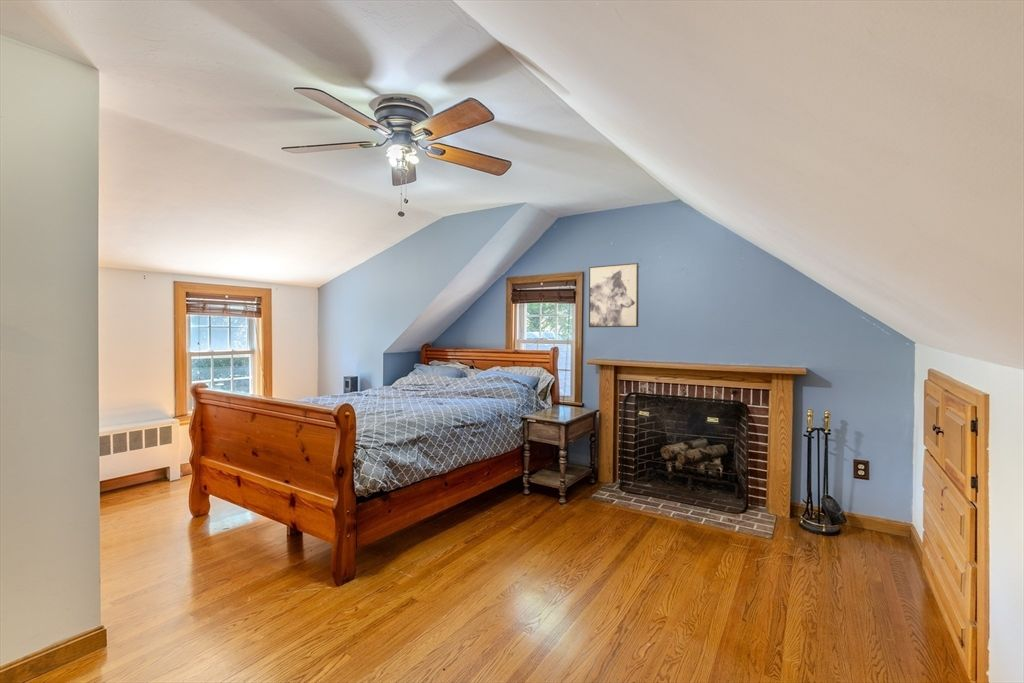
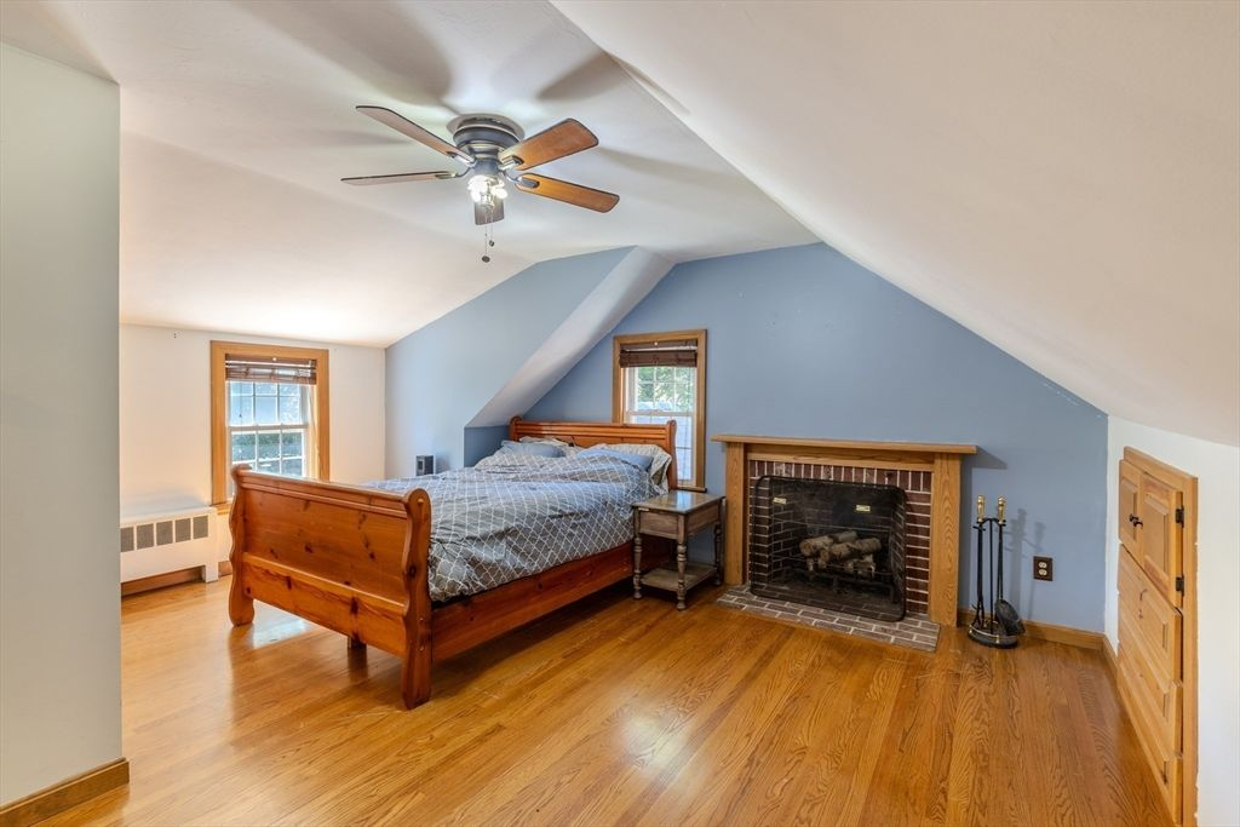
- wall art (613, 296)
